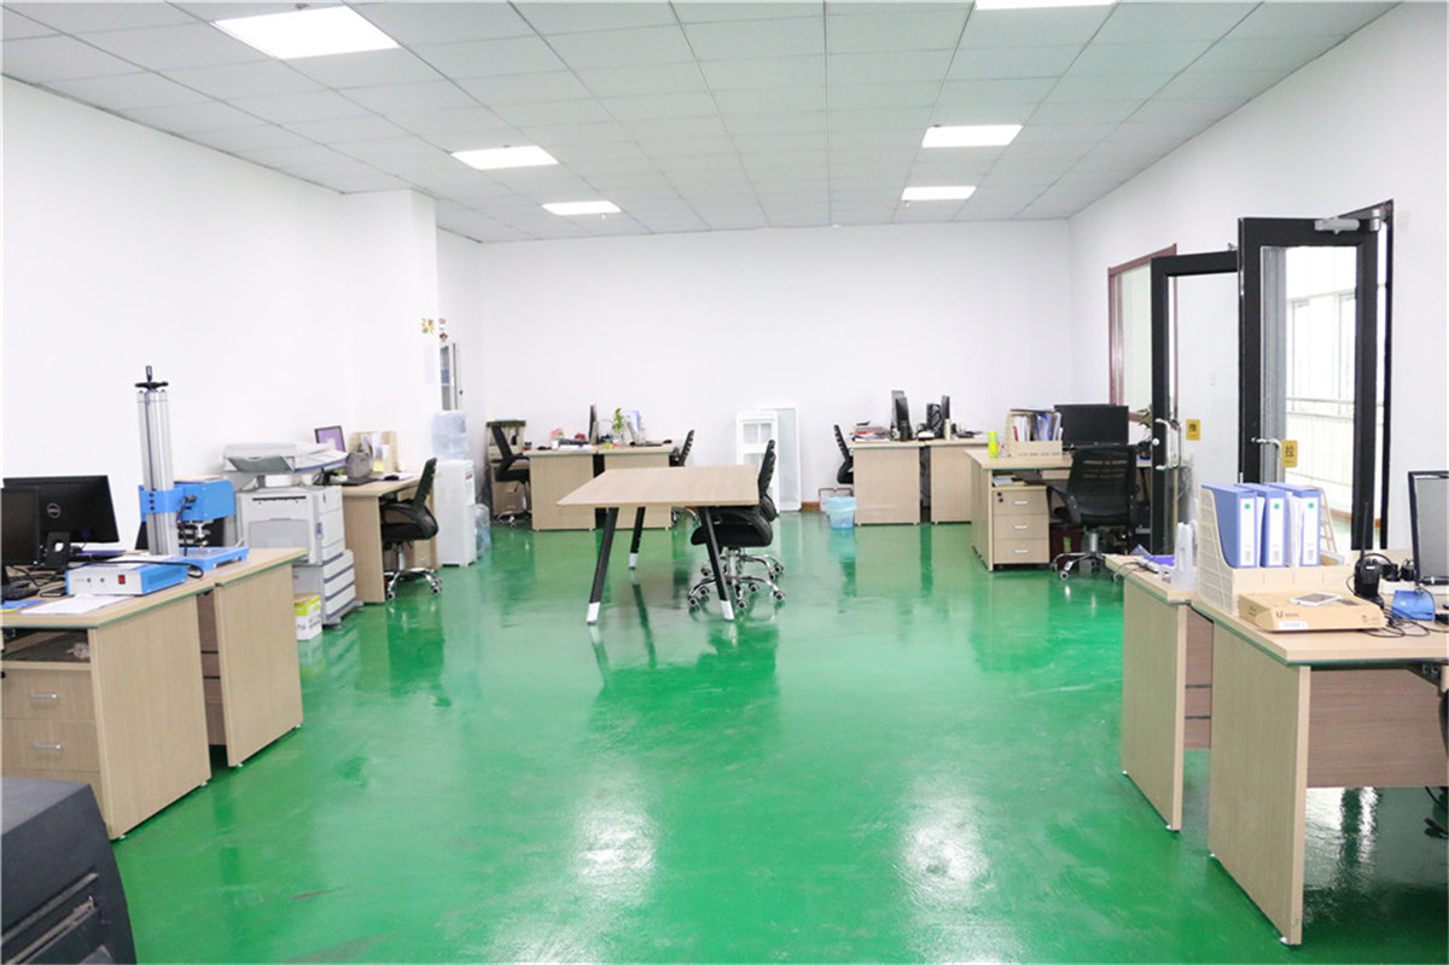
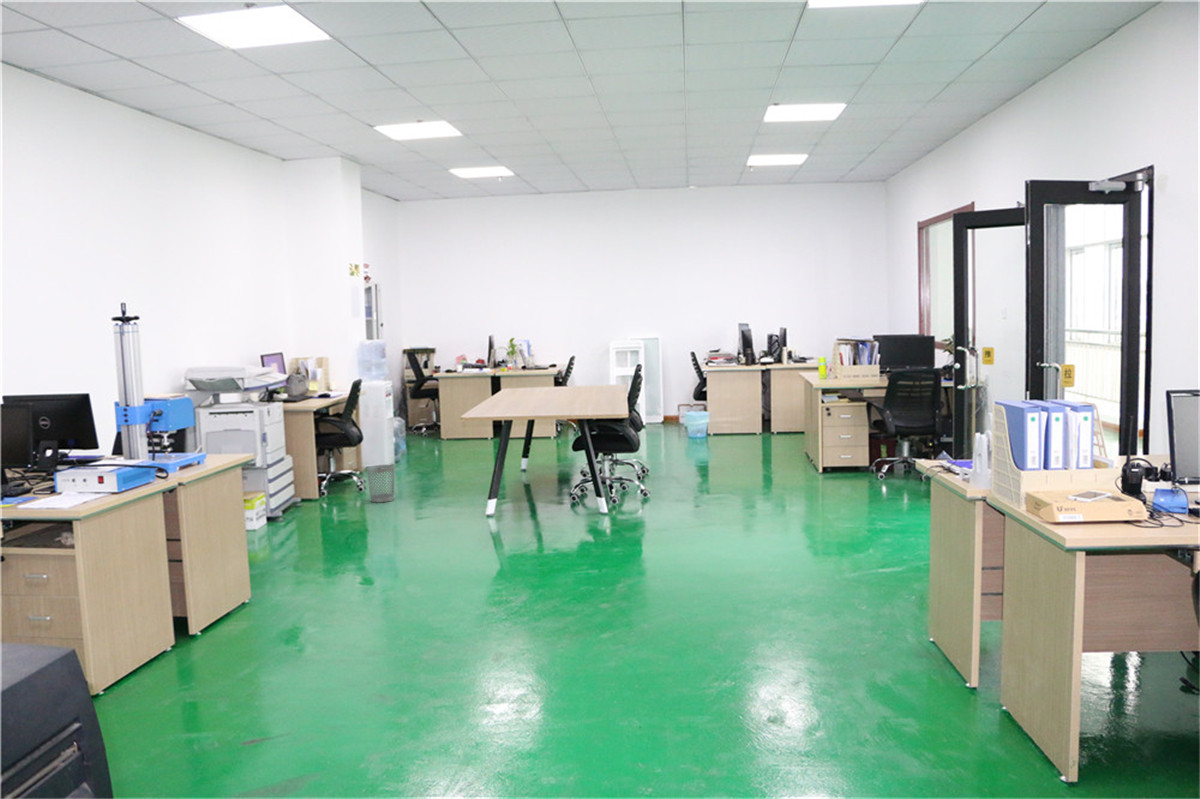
+ wastebasket (382, 483)
